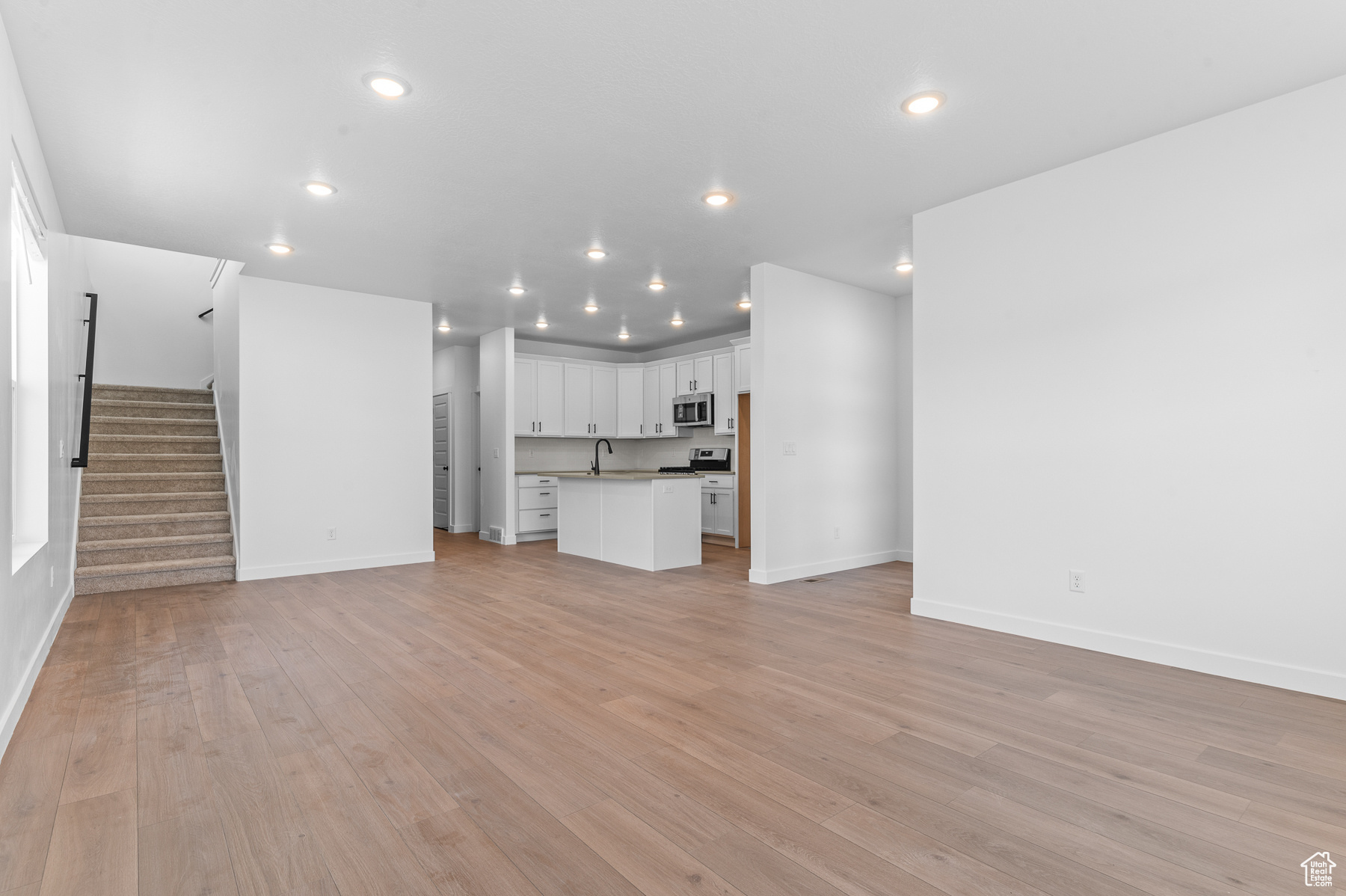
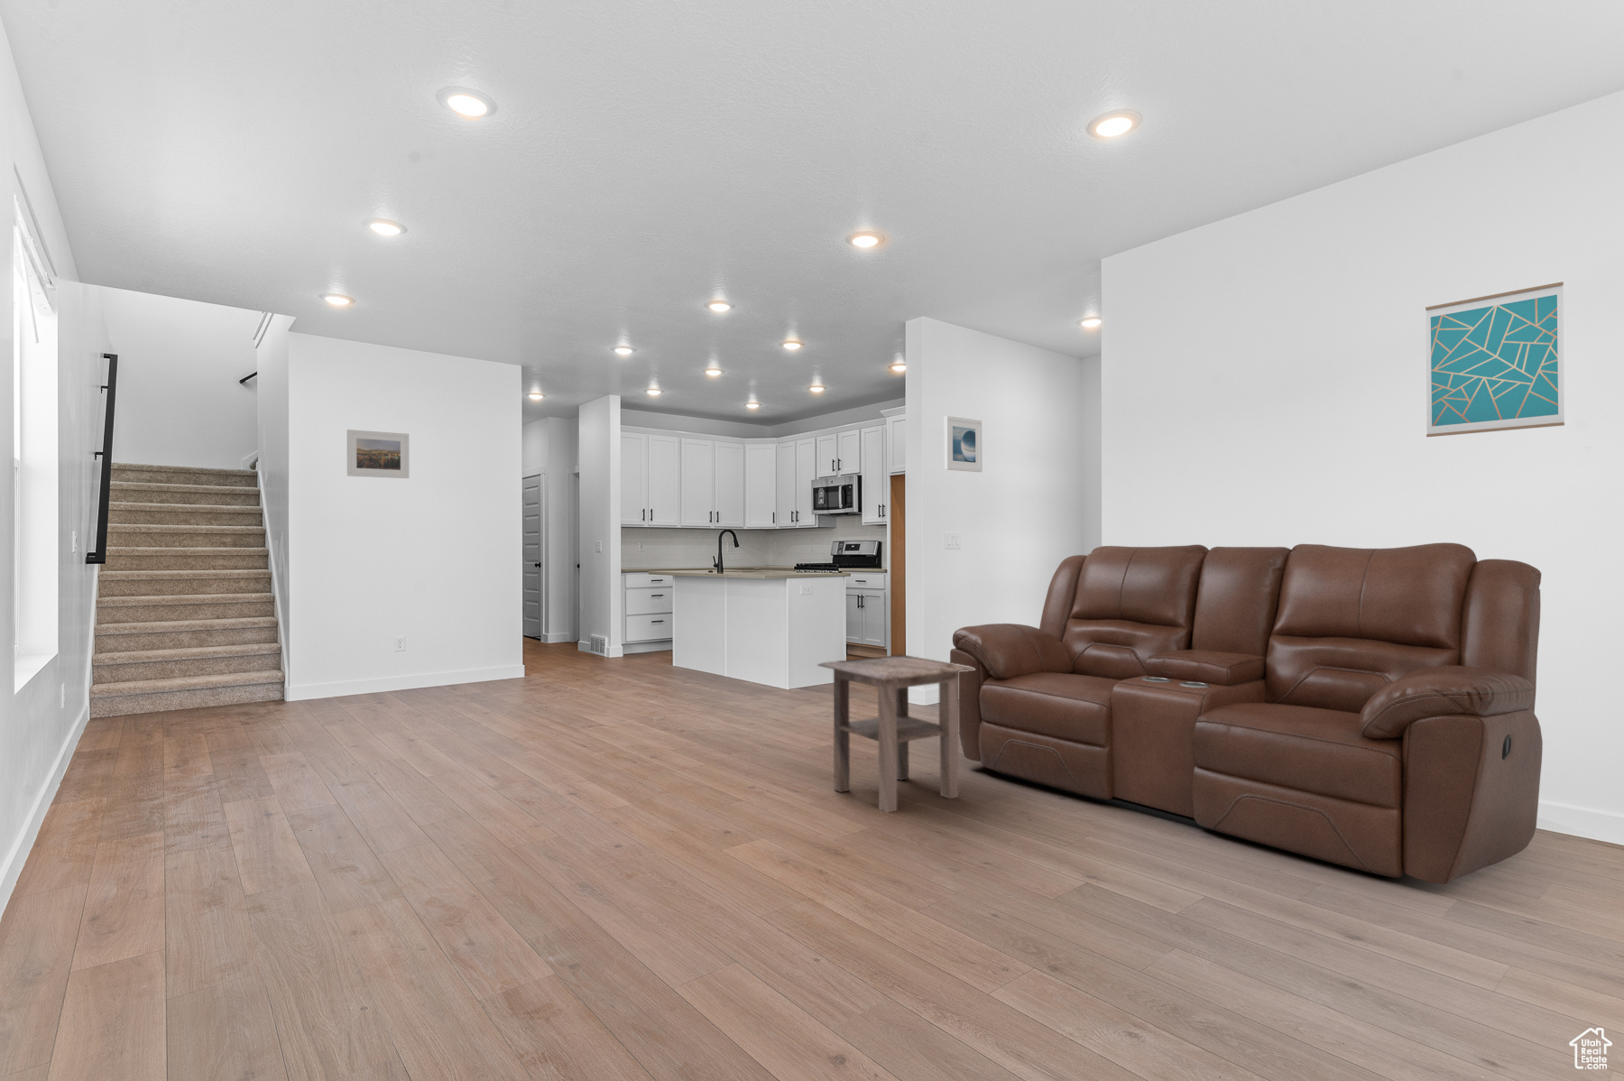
+ wall art (1491, 363)
+ sofa (1207, 670)
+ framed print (964, 444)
+ side table (895, 728)
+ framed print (378, 454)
